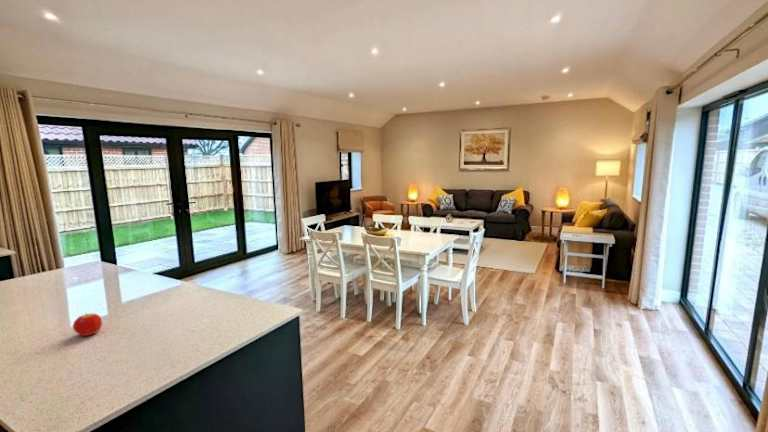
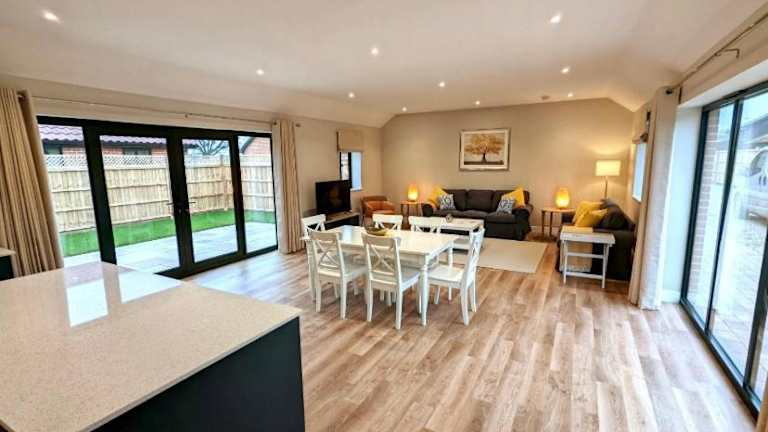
- fruit (88, 323)
